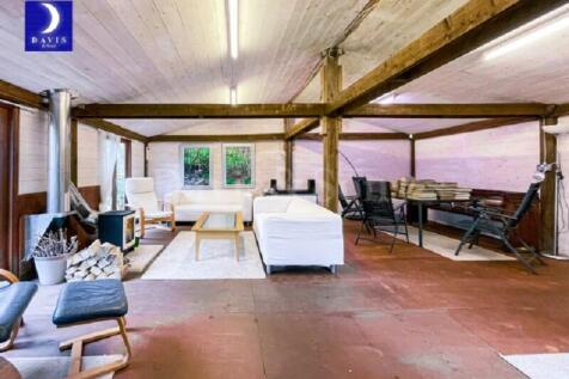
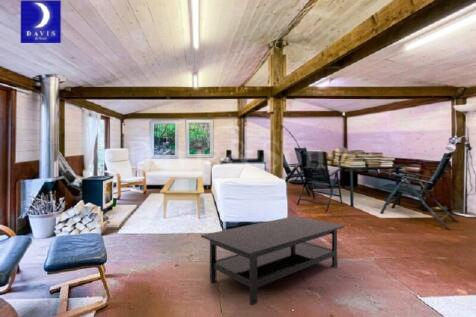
+ coffee table (277, 251)
